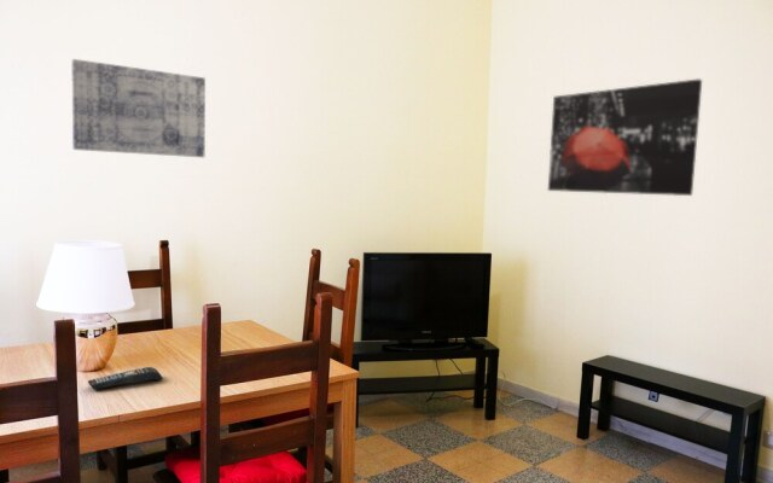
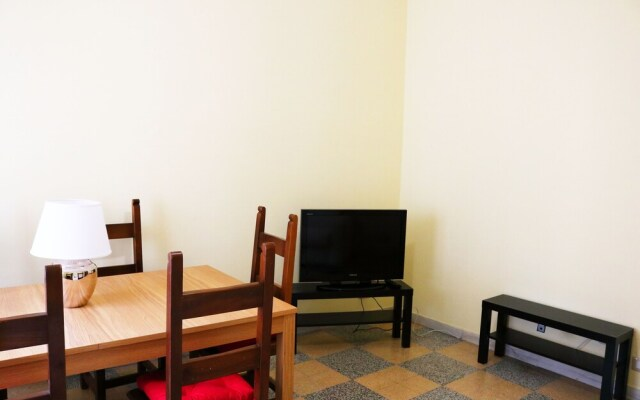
- remote control (126, 378)
- wall art (616, 141)
- wall art (143, 111)
